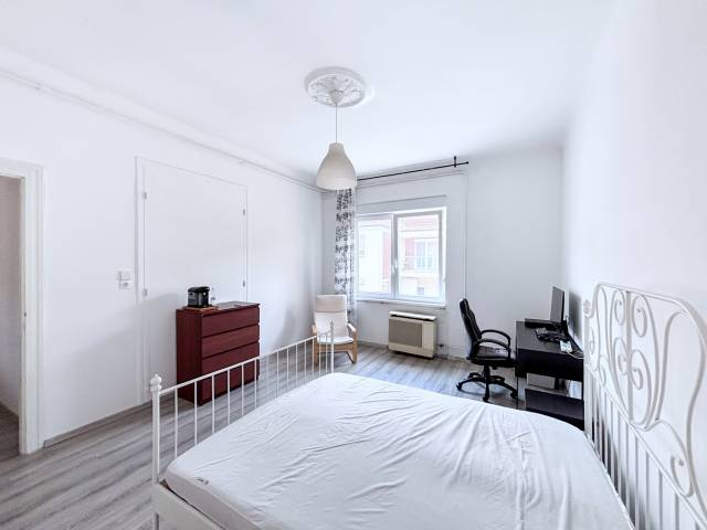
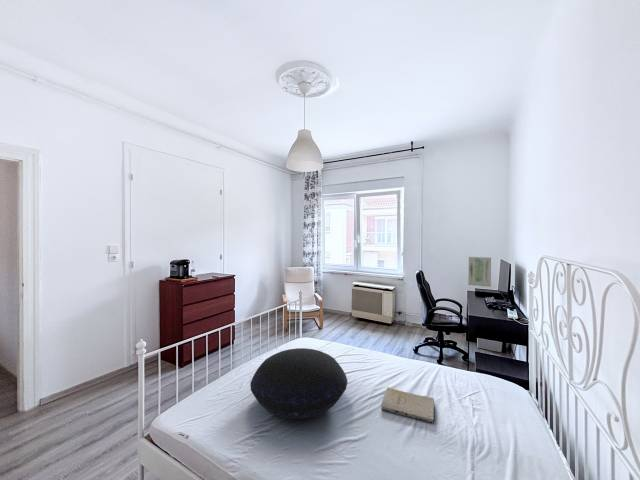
+ cushion (299, 379)
+ wall art (479, 271)
+ book (408, 403)
